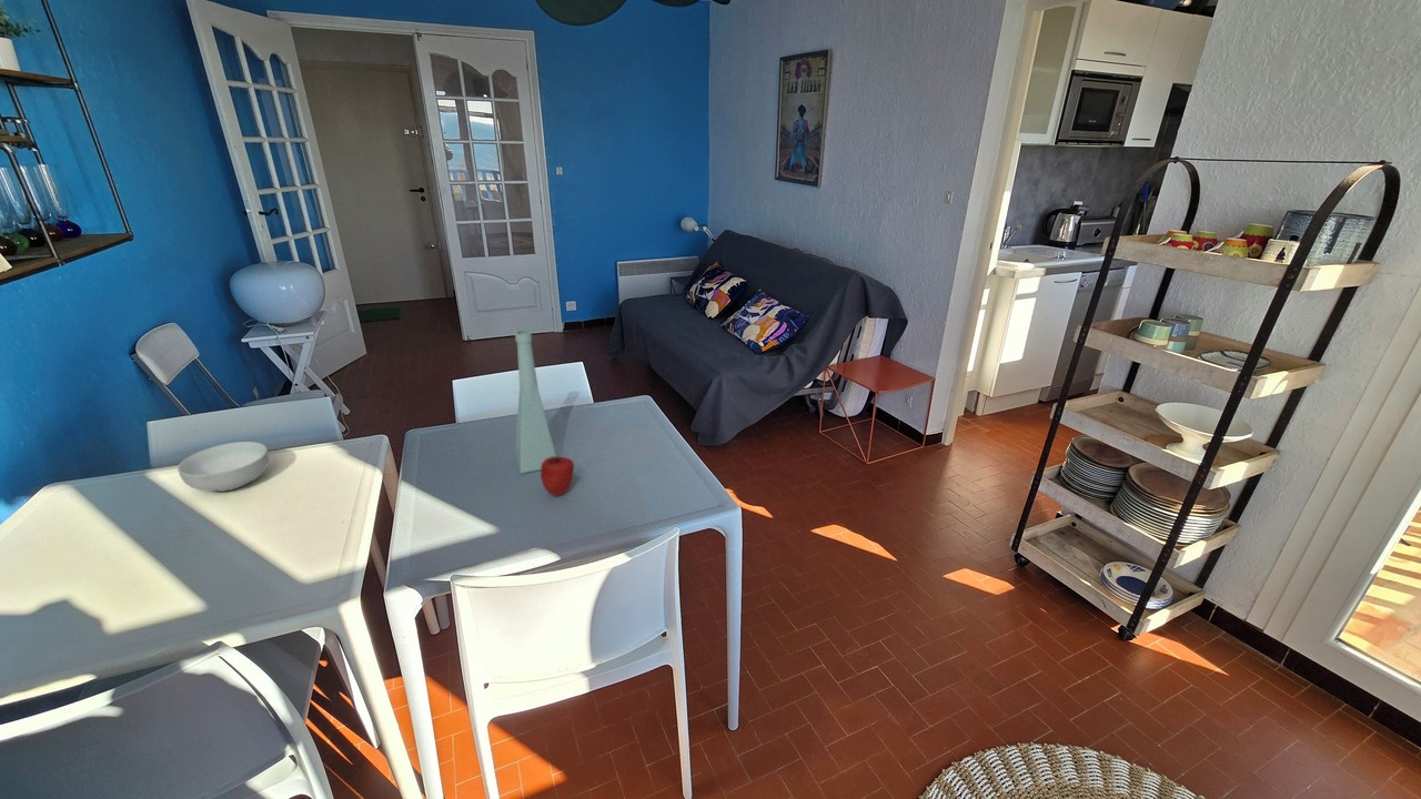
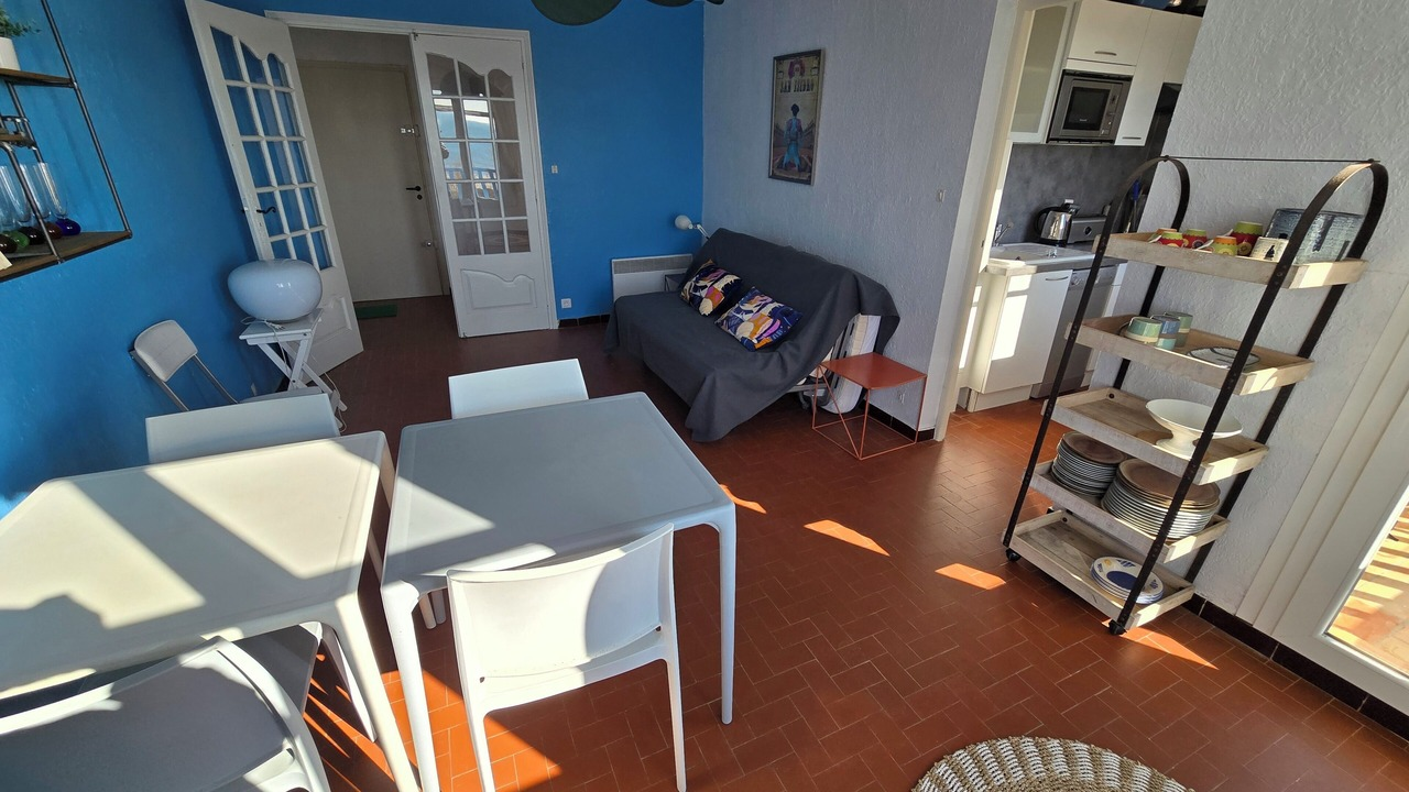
- vase (530, 400)
- cereal bowl (228, 469)
- apple (556, 474)
